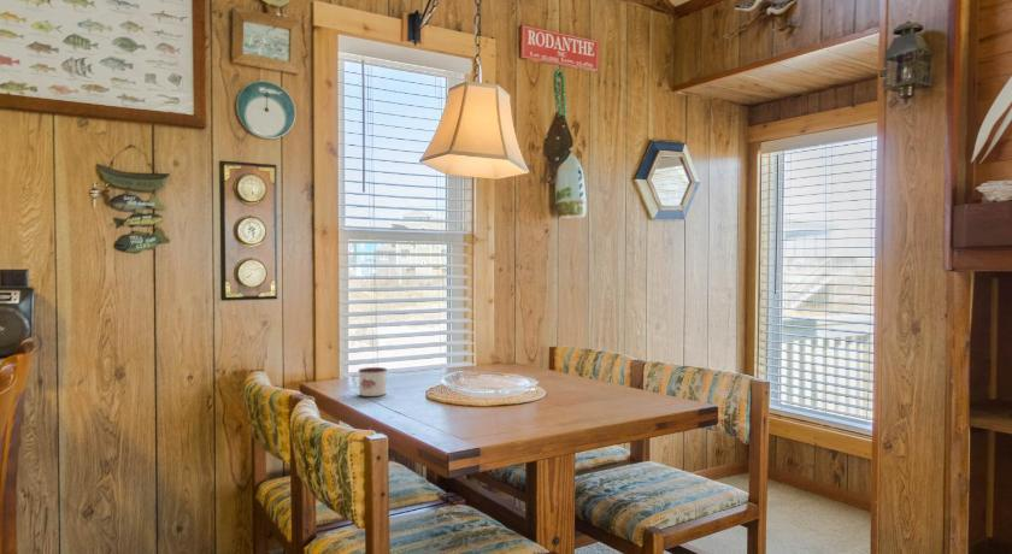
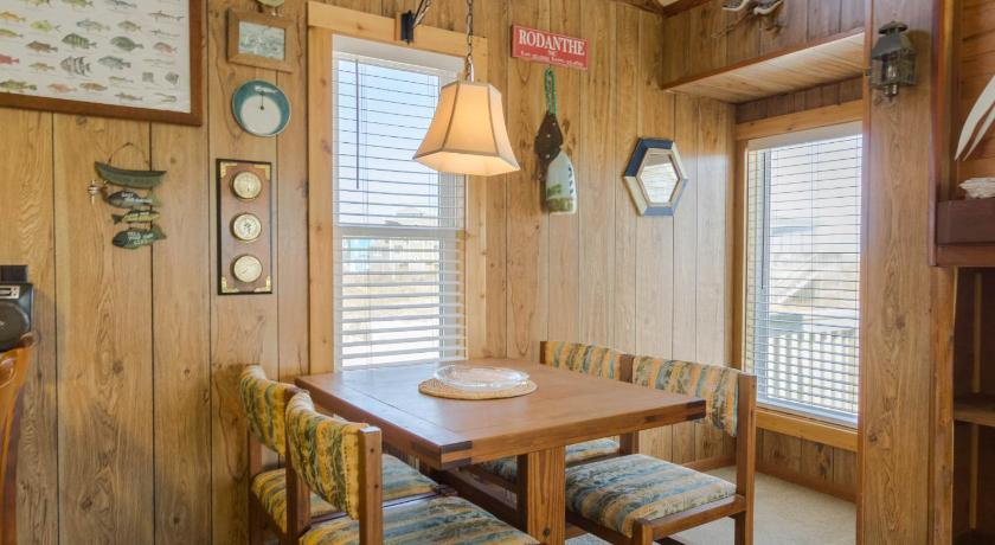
- mug (369, 381)
